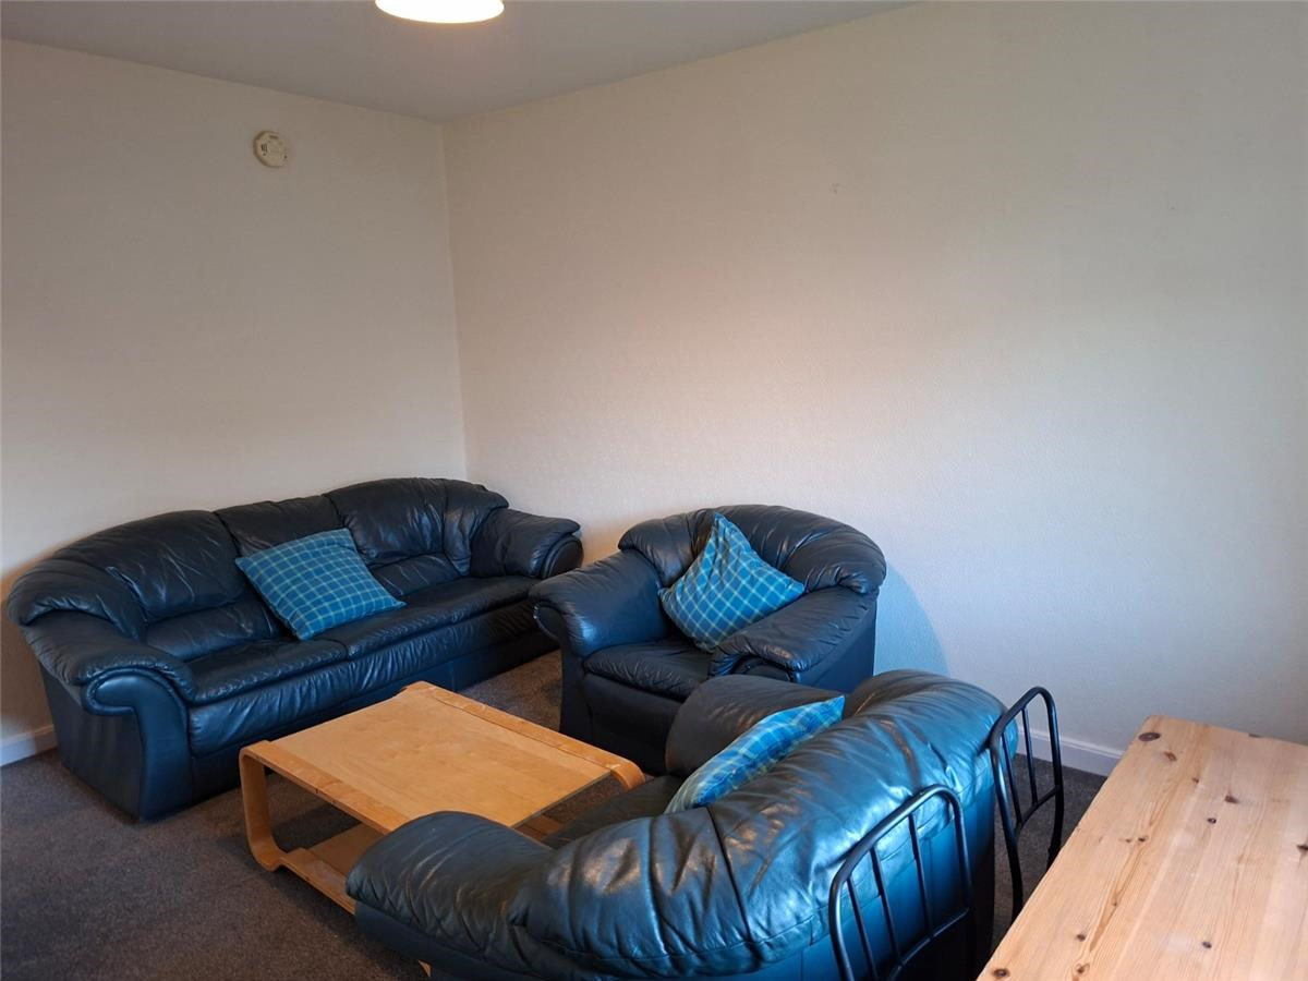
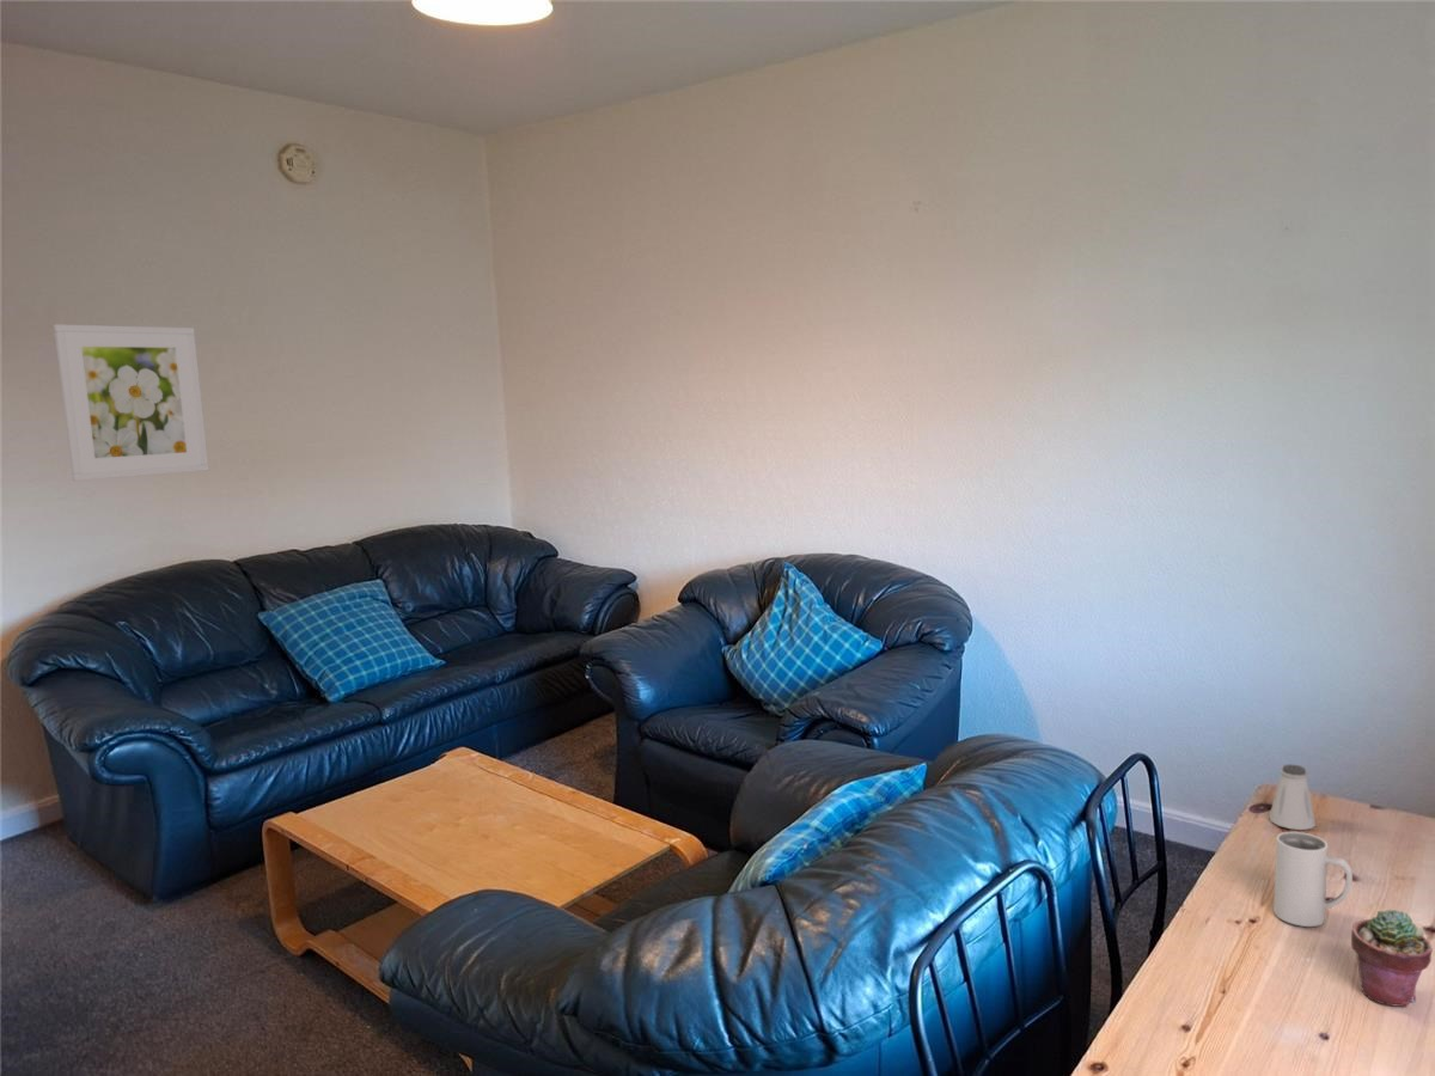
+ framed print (135, 401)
+ mug (1312, 881)
+ saltshaker (1293, 794)
+ potted succulent (1390, 953)
